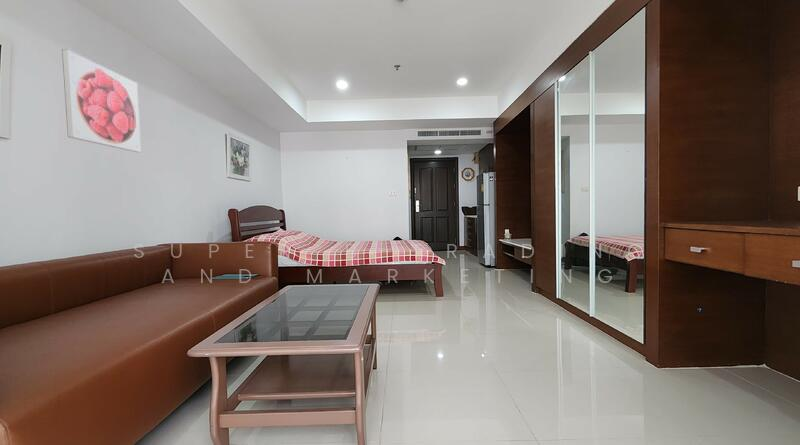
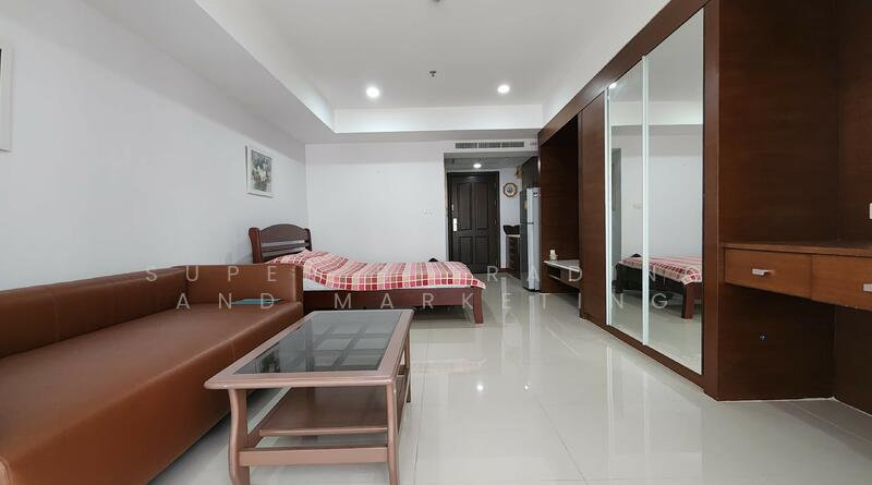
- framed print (106, 107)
